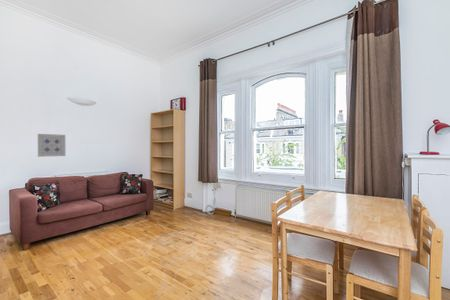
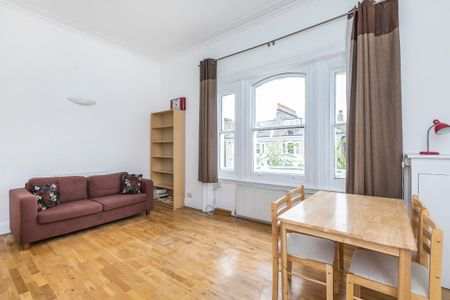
- wall art (52, 145)
